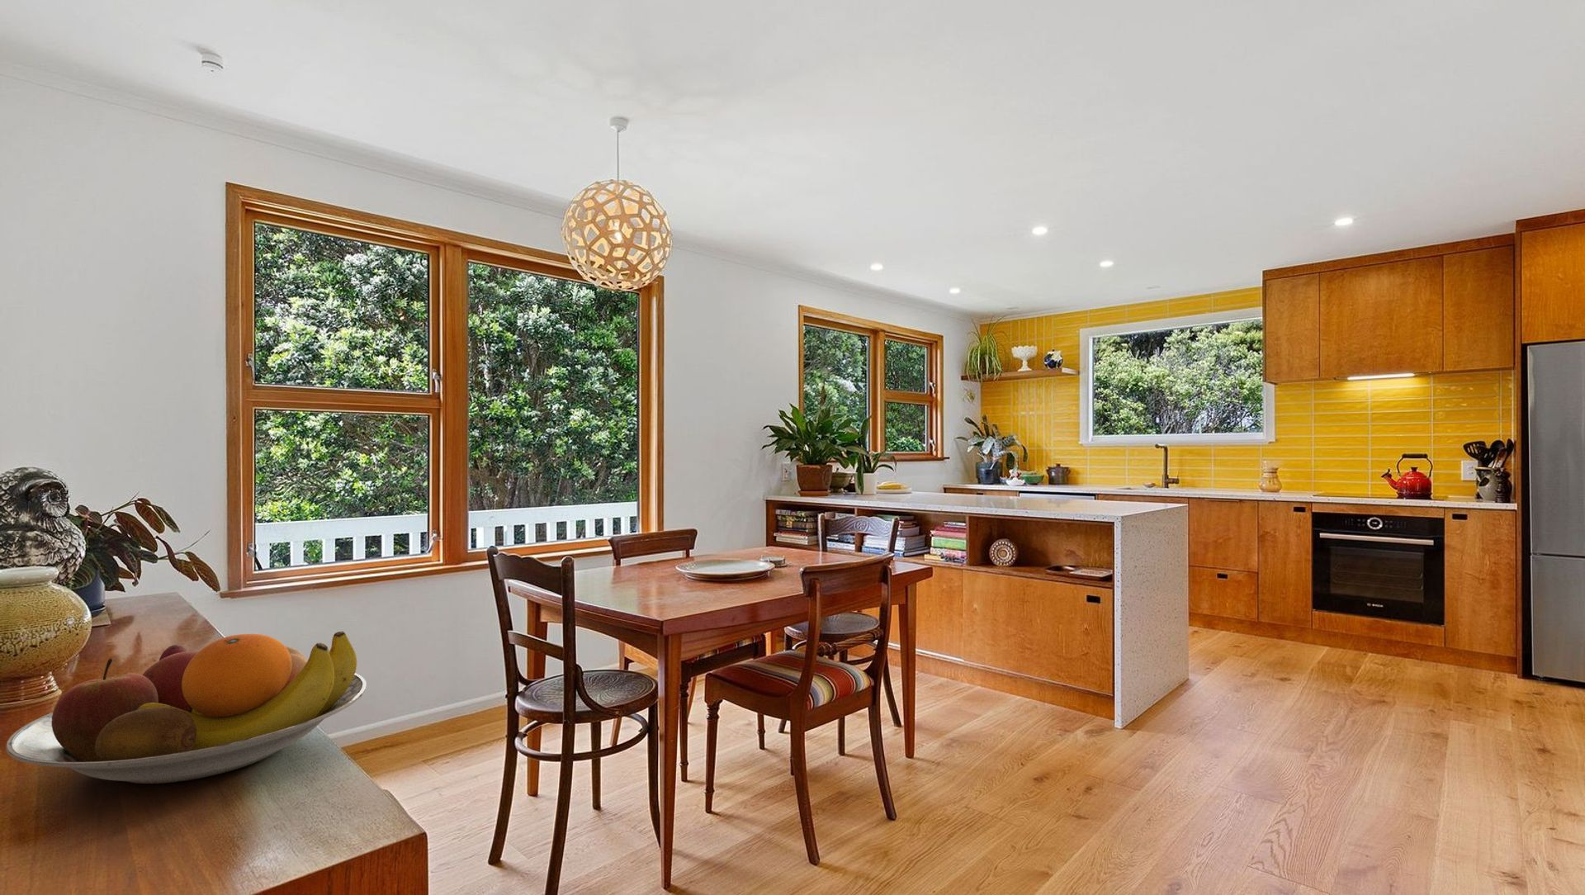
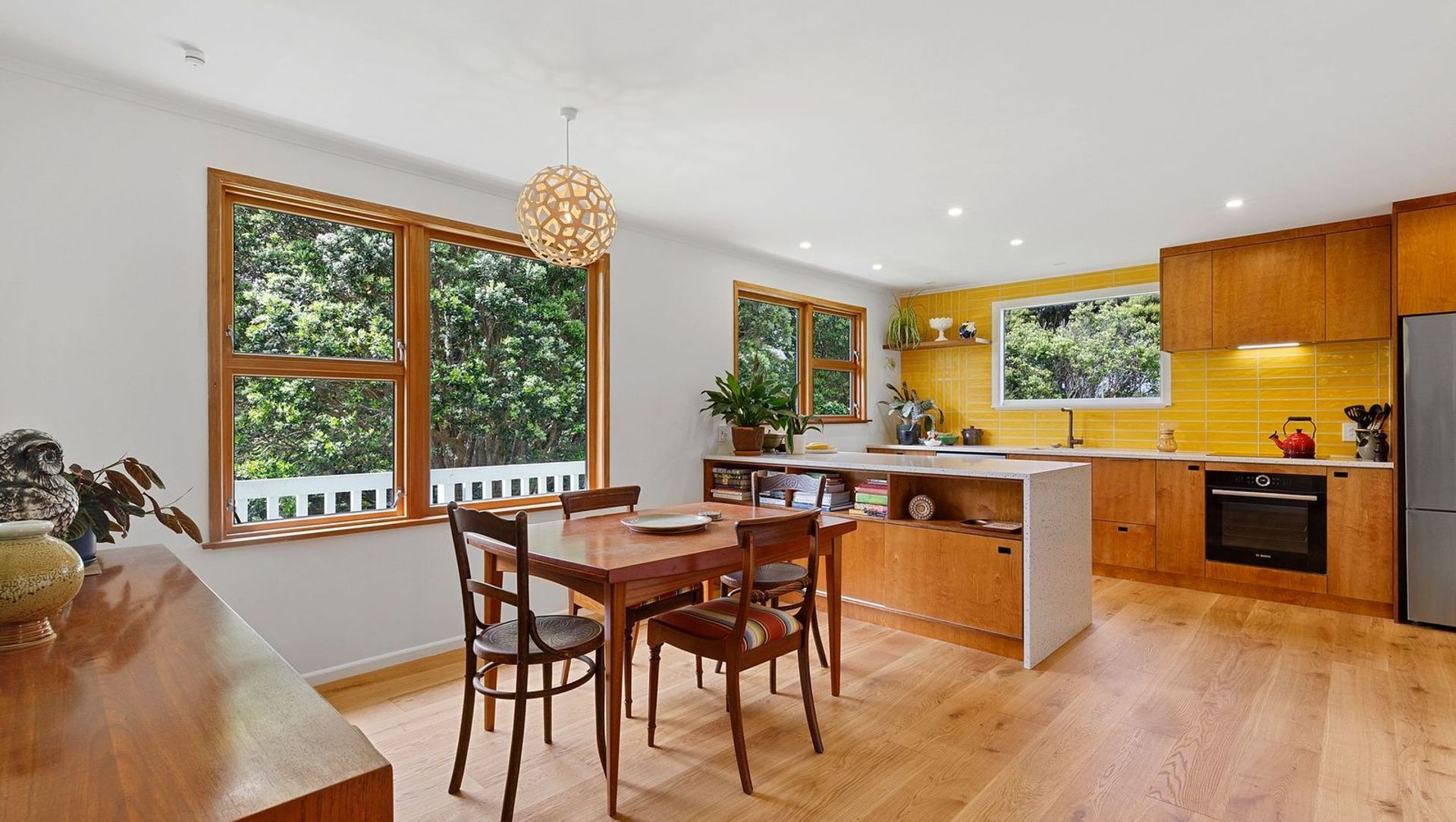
- fruit bowl (207, 695)
